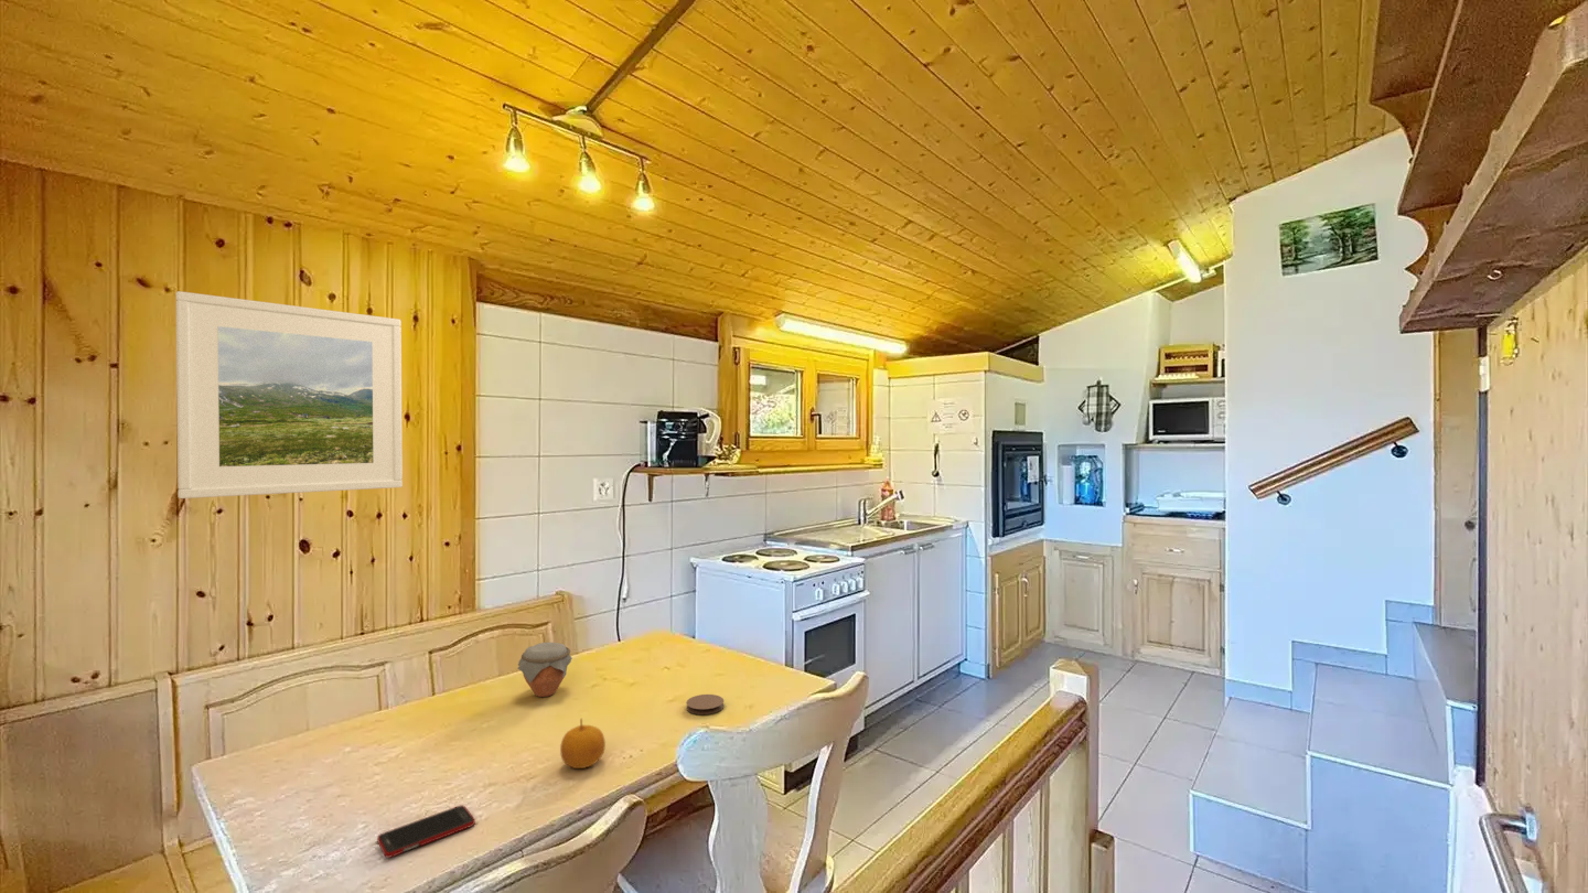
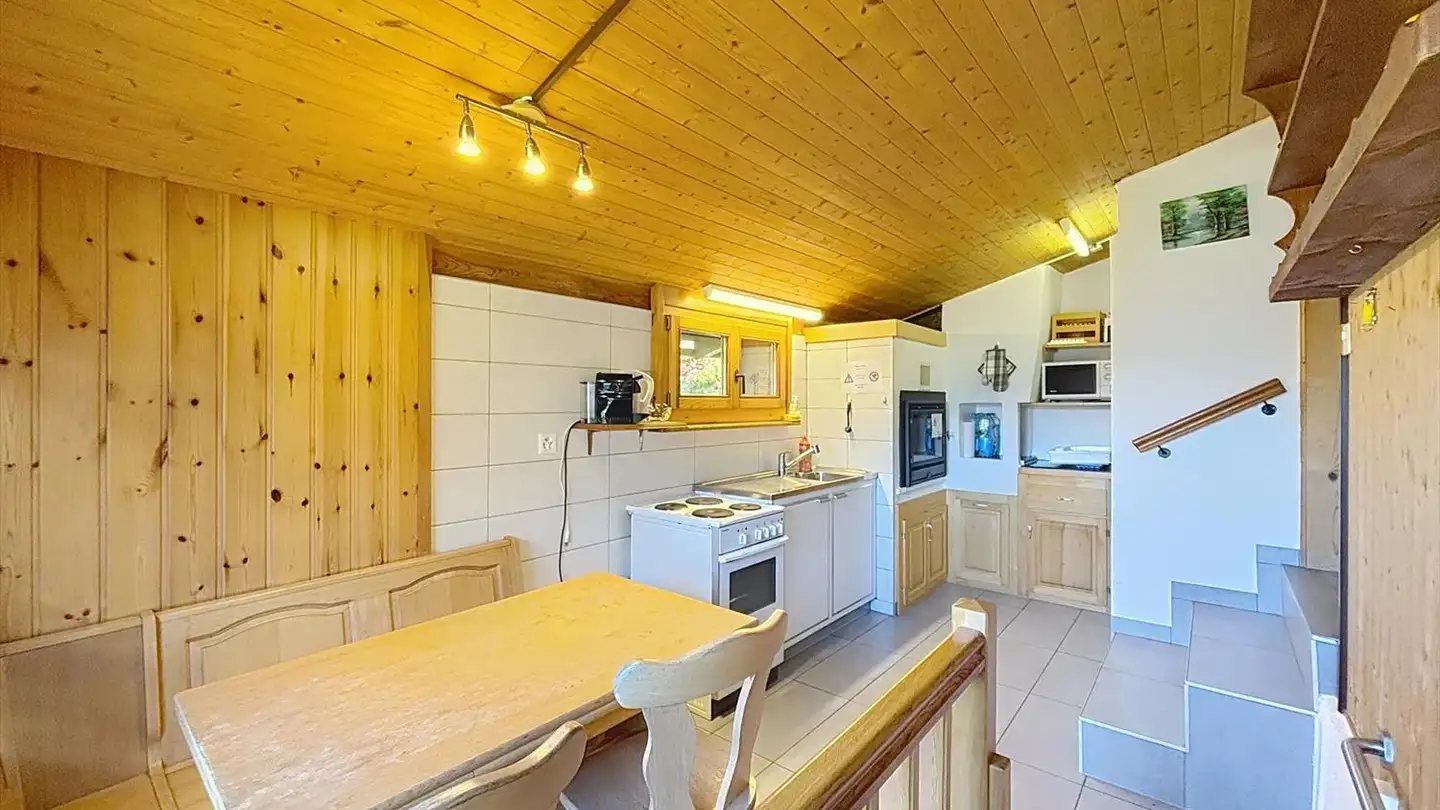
- jar (545, 669)
- cell phone (427, 830)
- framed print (300, 399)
- coaster (705, 703)
- fruit (582, 741)
